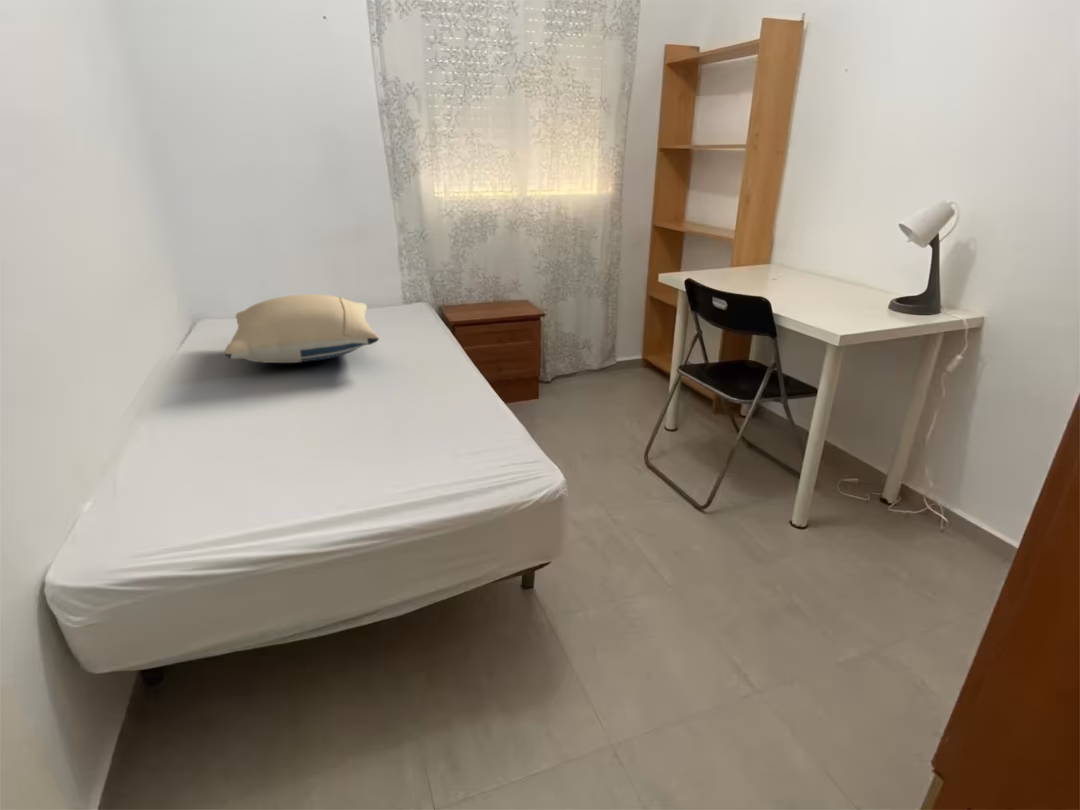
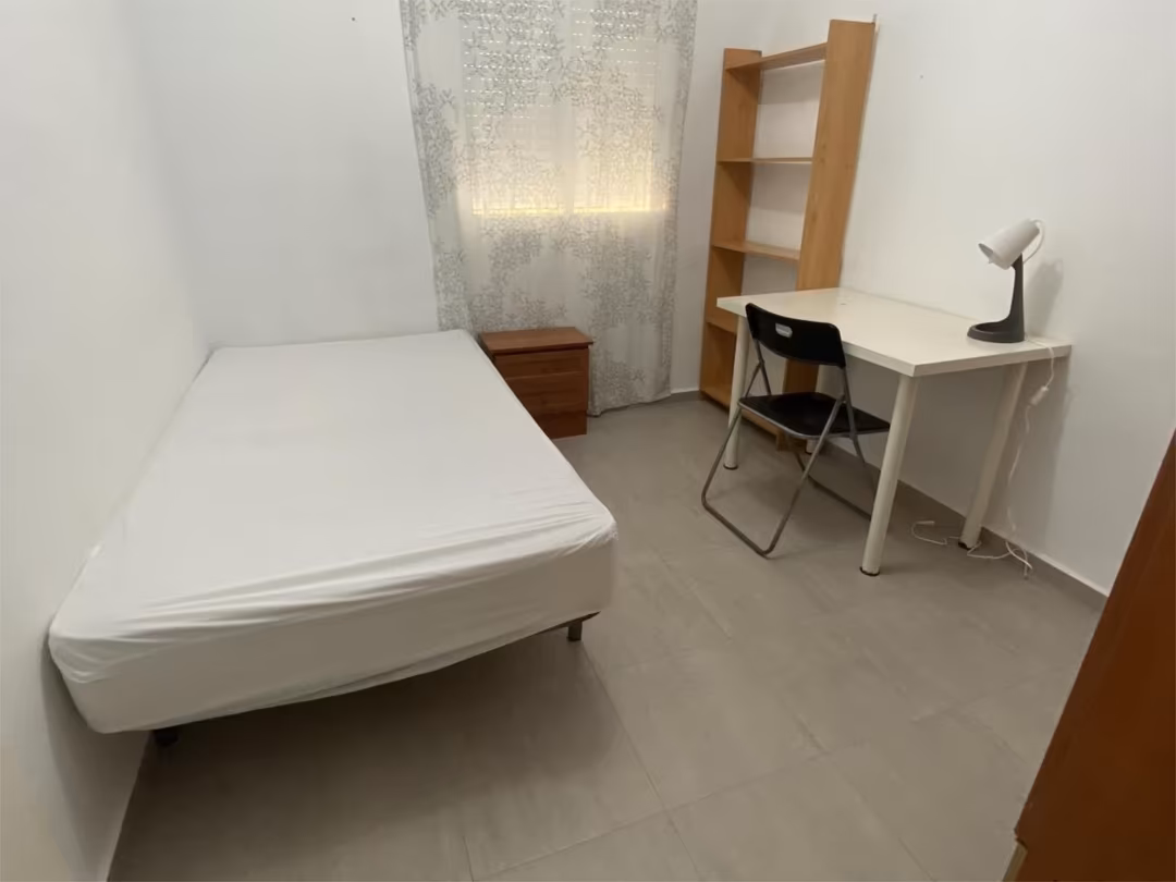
- pillow (304, 326)
